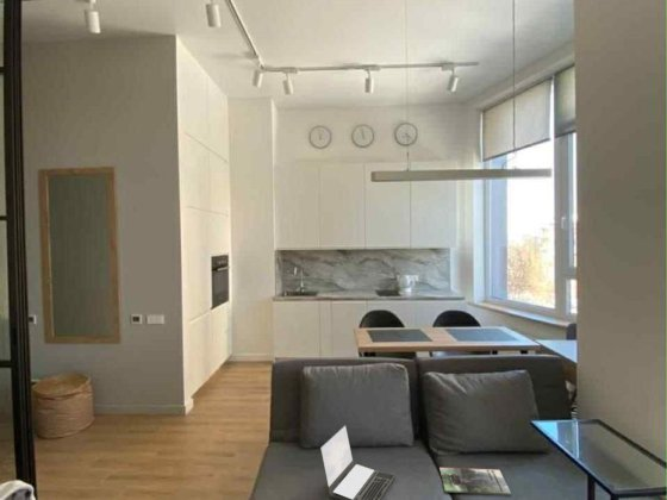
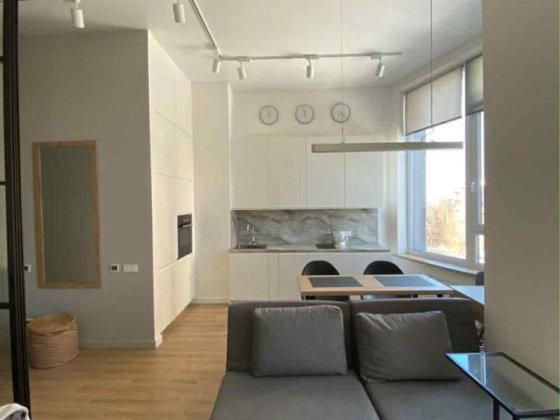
- magazine (473, 480)
- laptop (357, 464)
